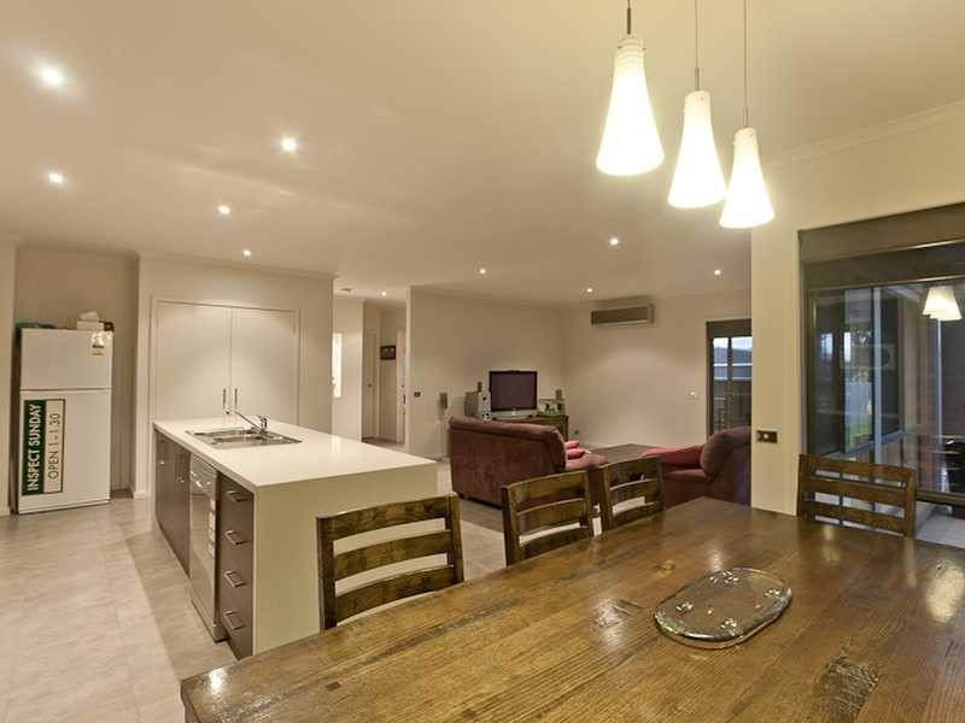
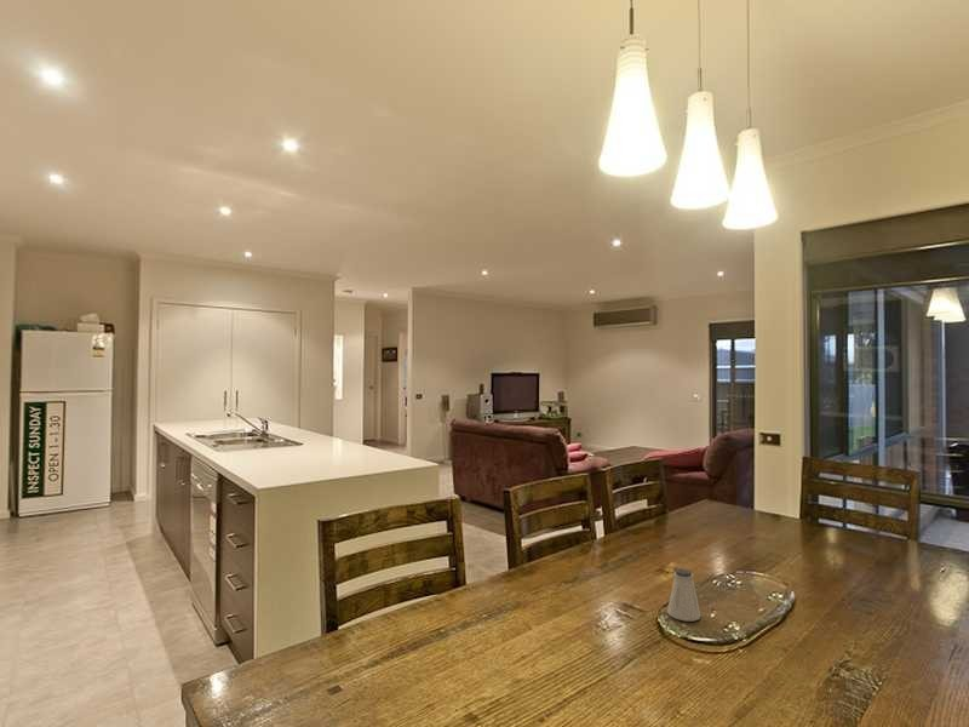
+ saltshaker (683, 593)
